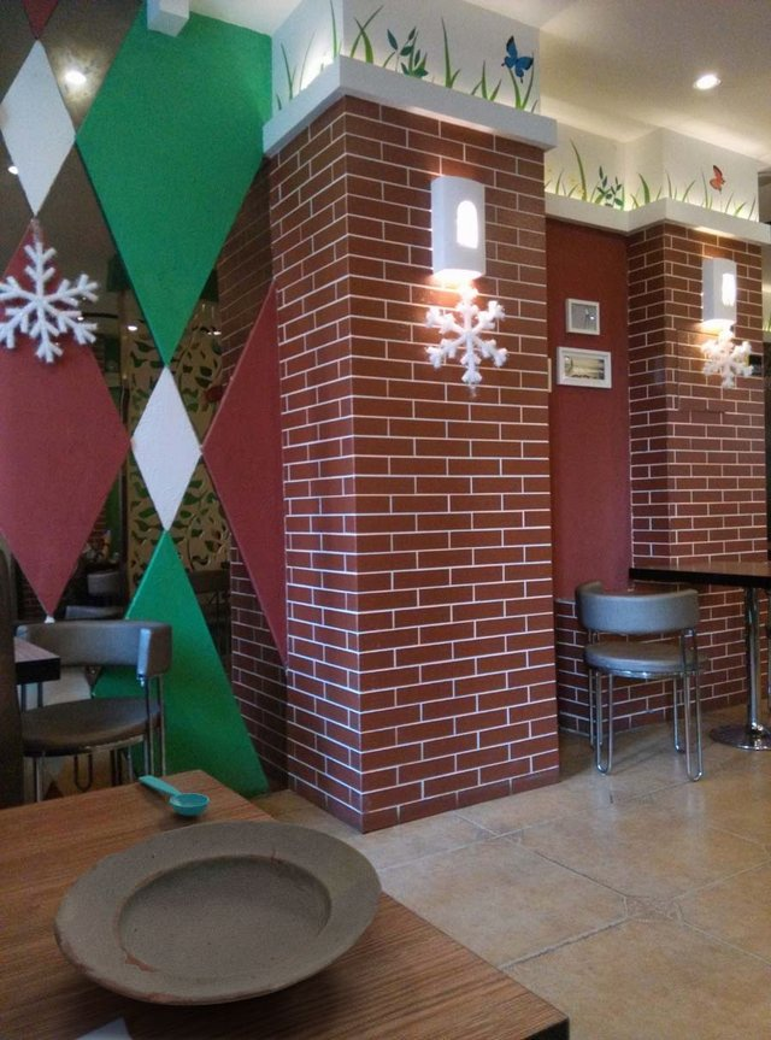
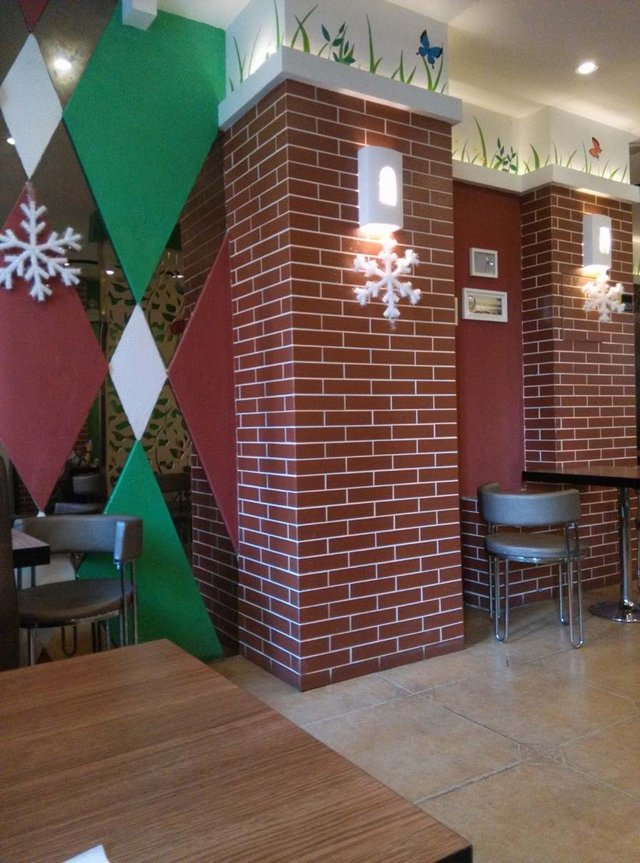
- plate (224, 918)
- spoon (170, 791)
